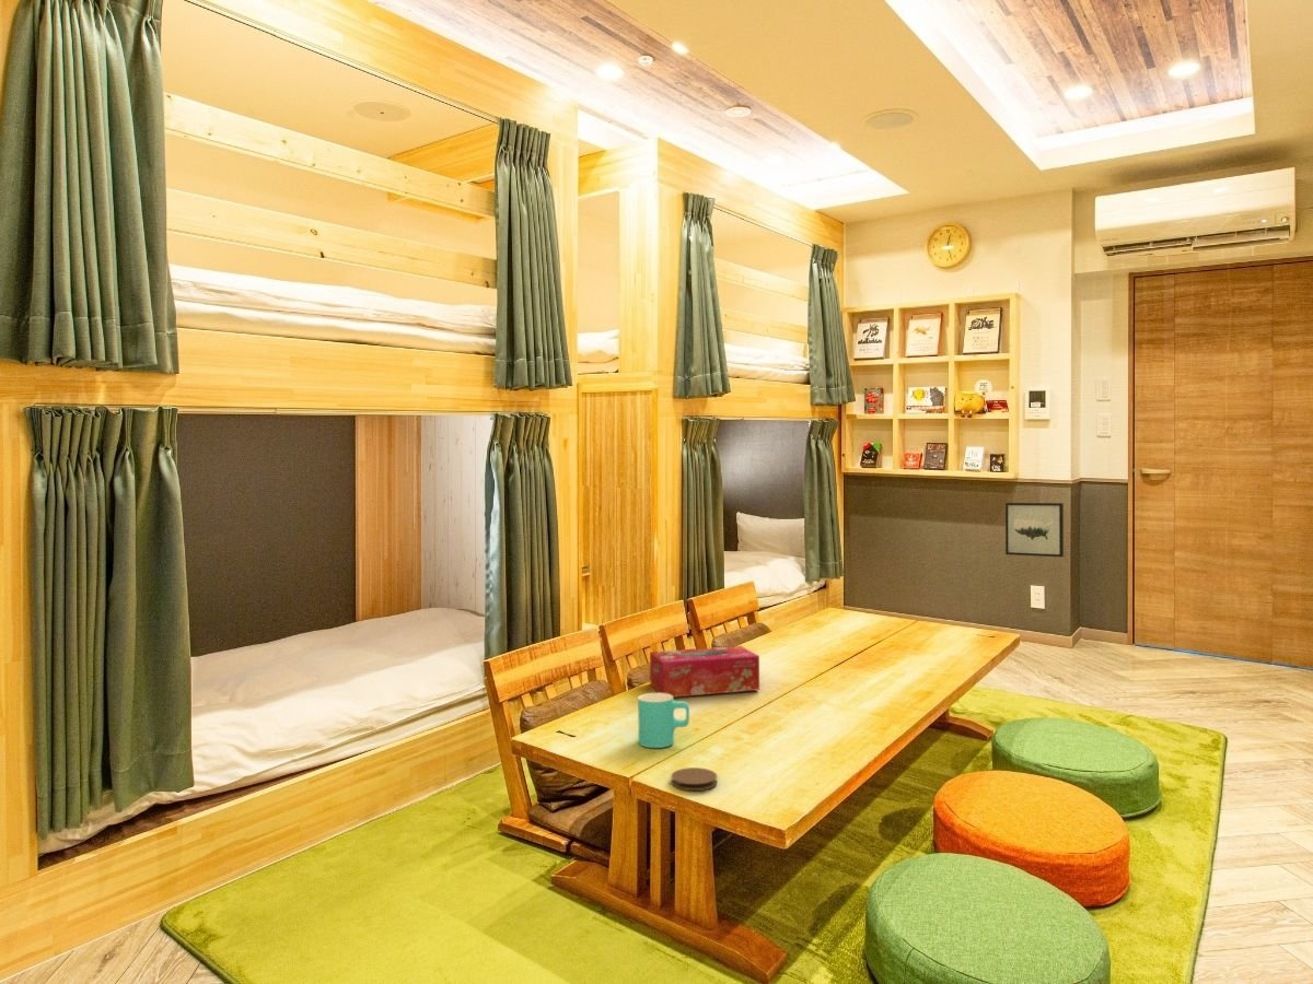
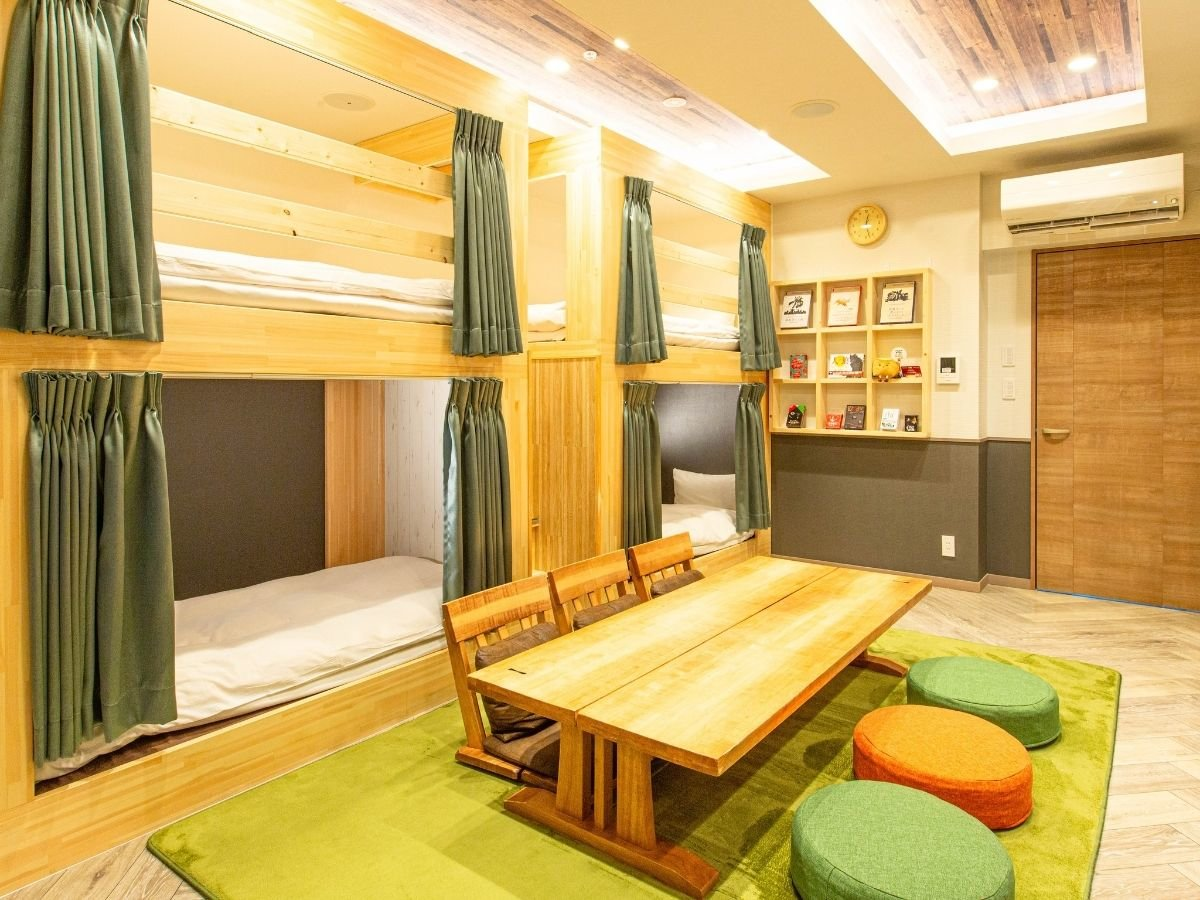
- tissue box (704, 670)
- coaster (694, 778)
- wall art (1034, 529)
- cup (662, 721)
